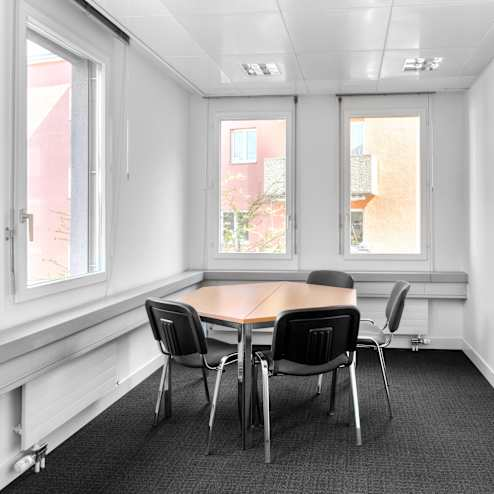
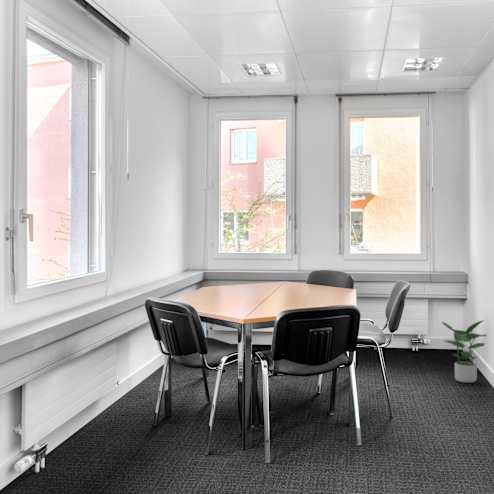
+ potted plant (462, 349)
